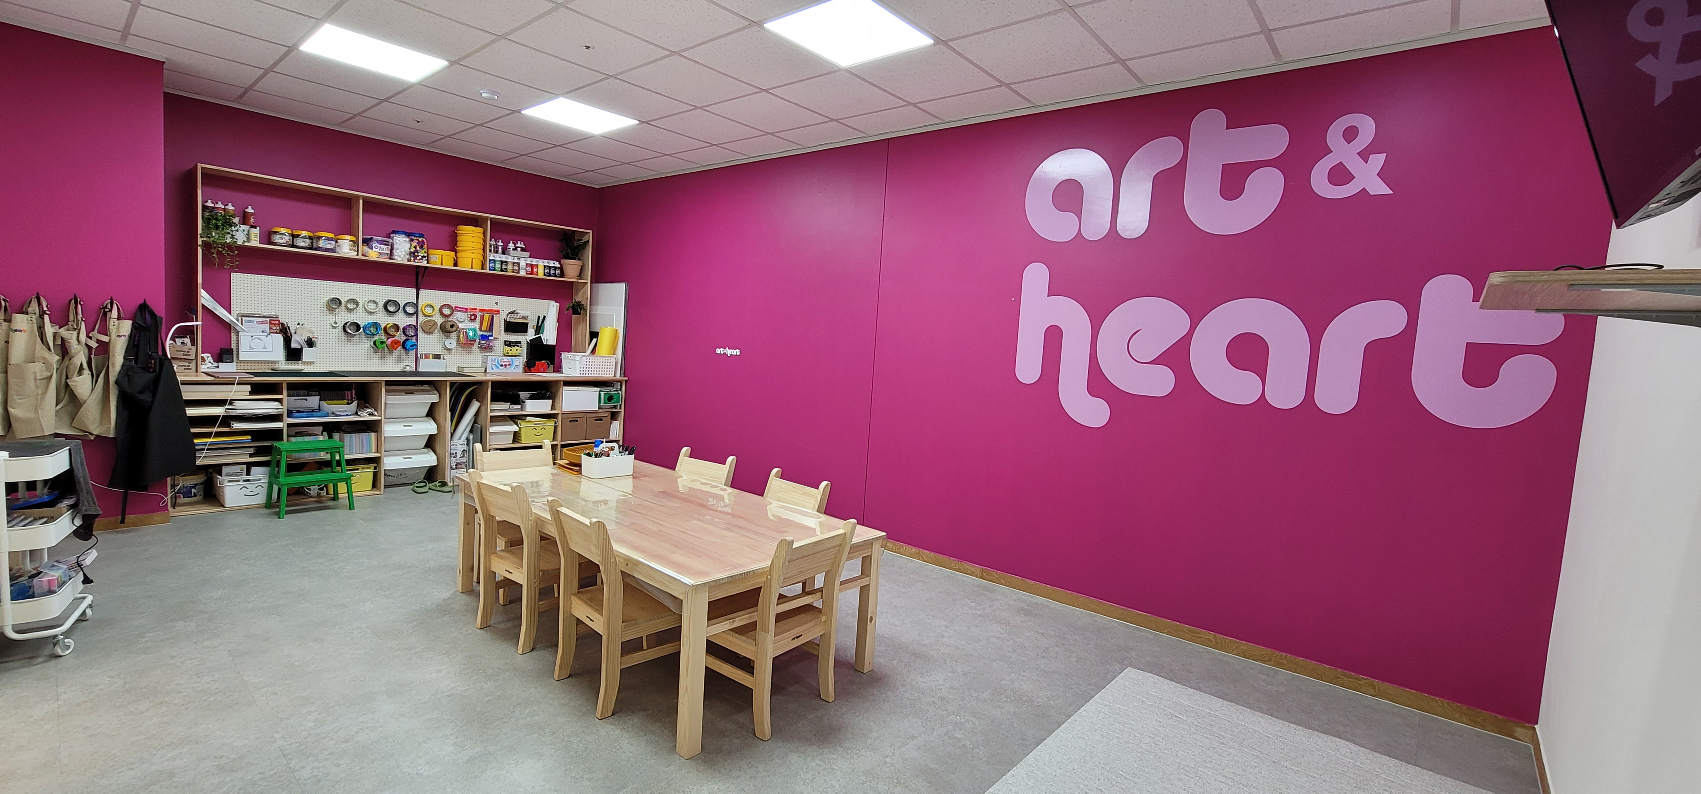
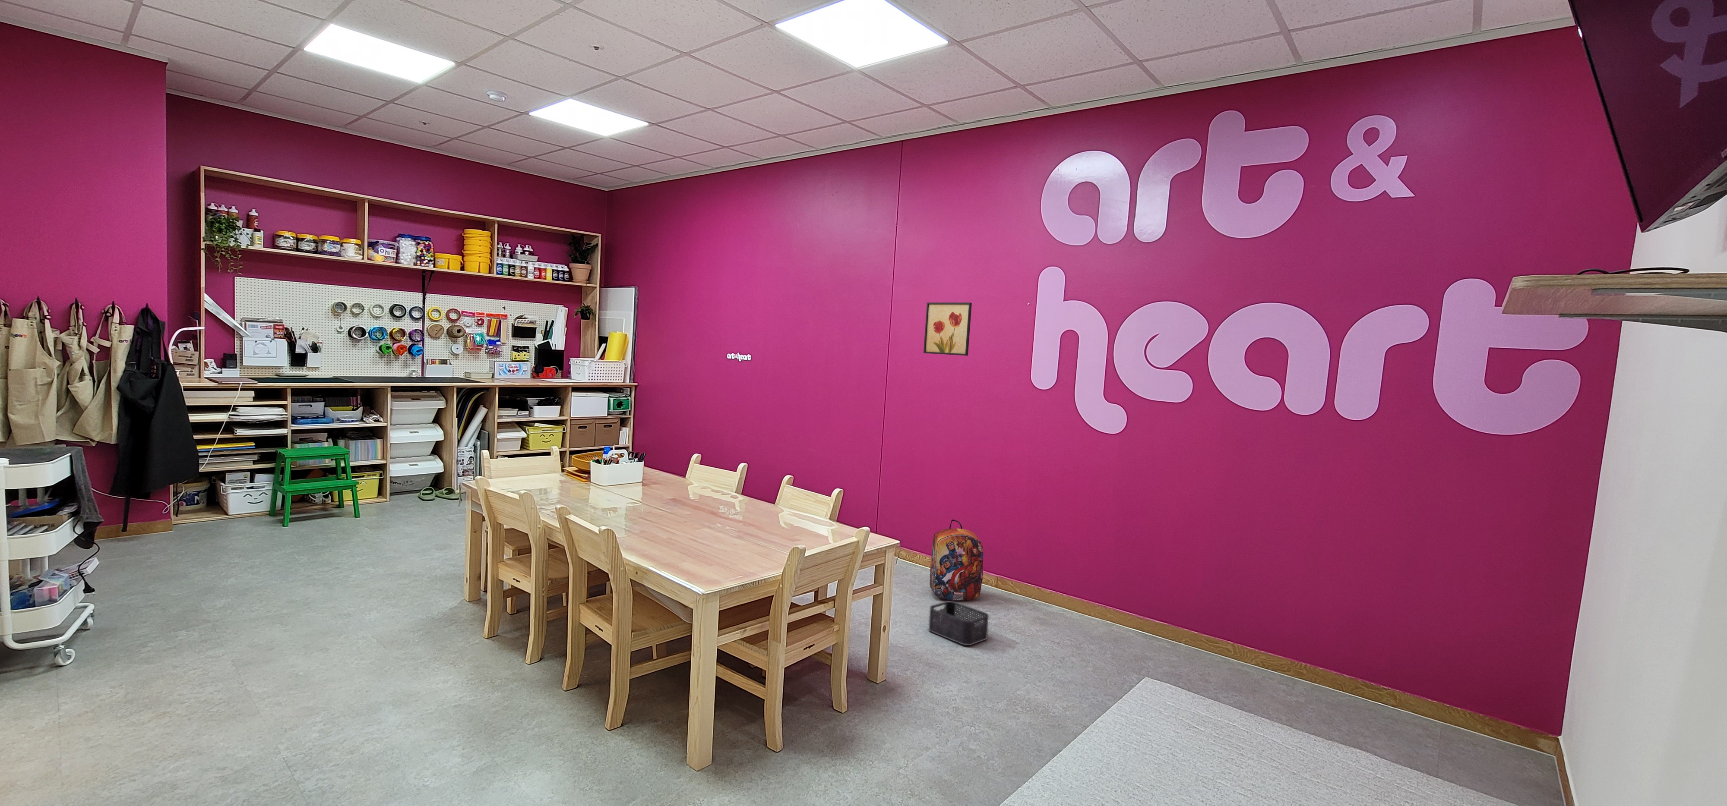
+ backpack (956, 560)
+ wall art (947, 328)
+ storage bin (958, 622)
